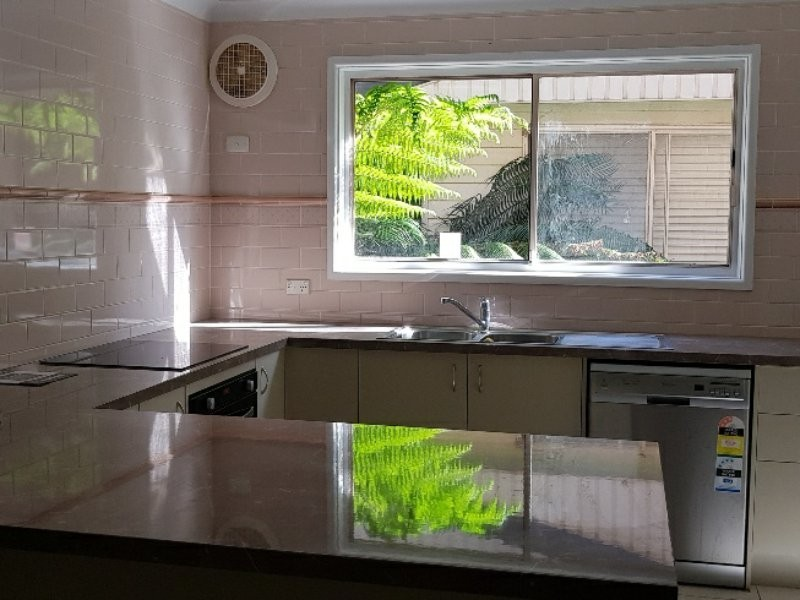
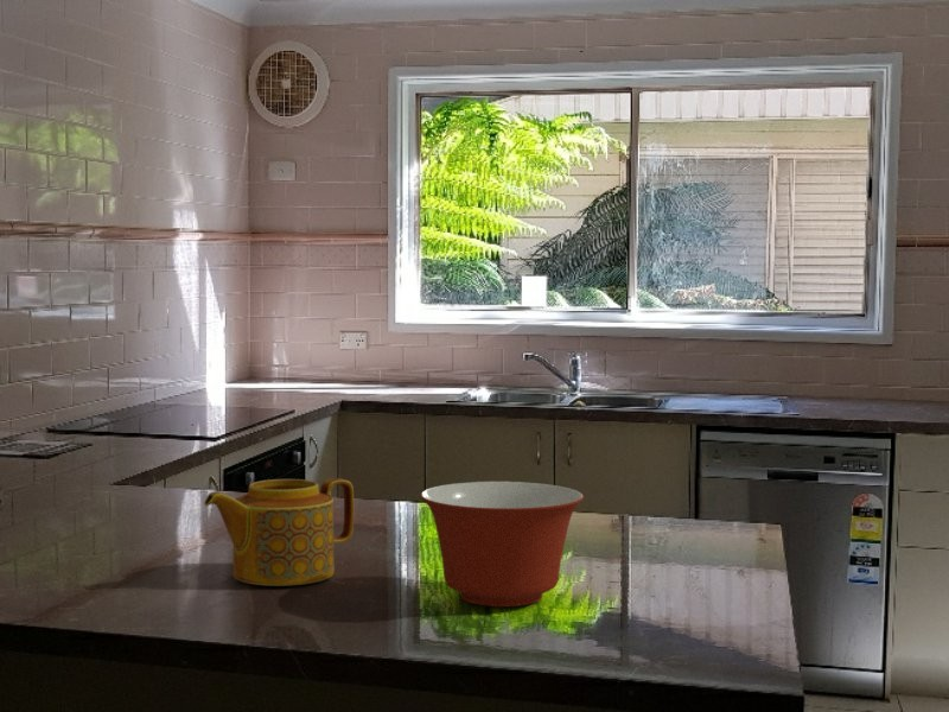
+ teapot (280, 529)
+ mixing bowl (501, 545)
